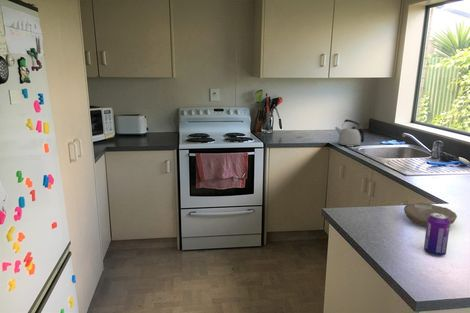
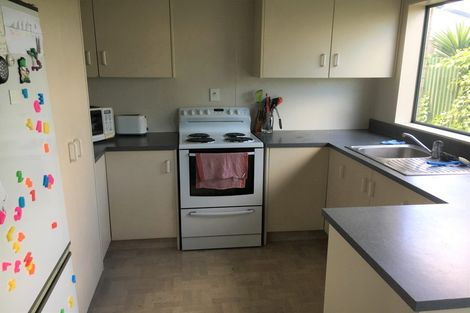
- beverage can (436, 234)
- bowl (429, 215)
- kettle (349, 132)
